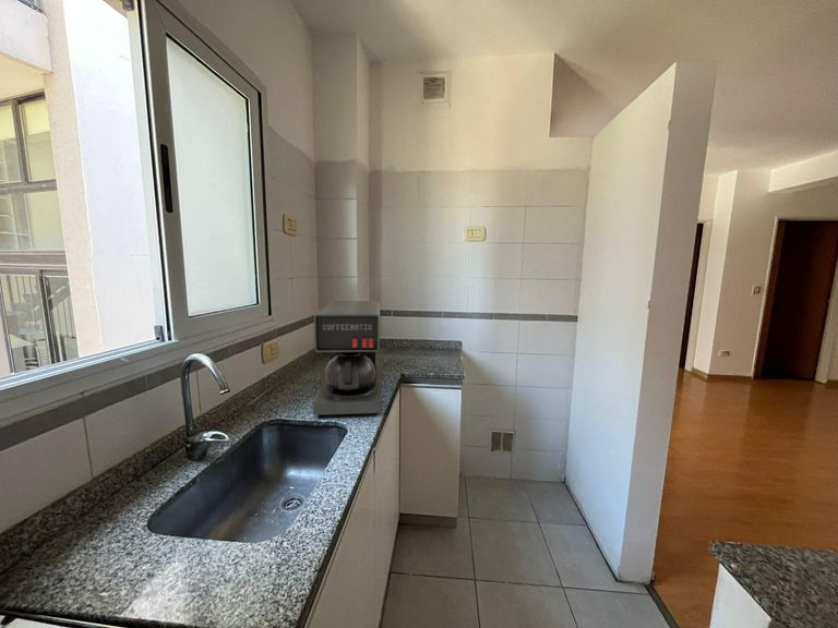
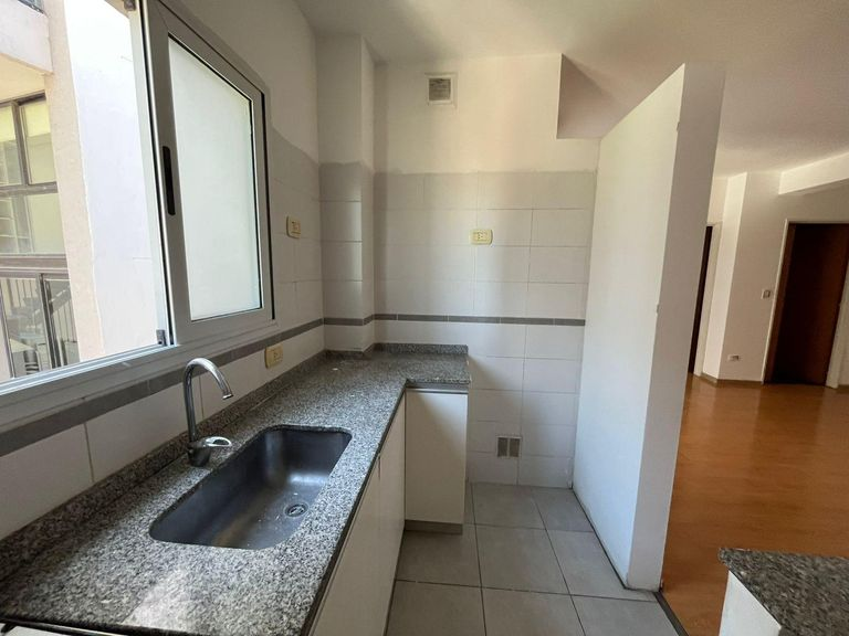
- coffee maker (352, 351)
